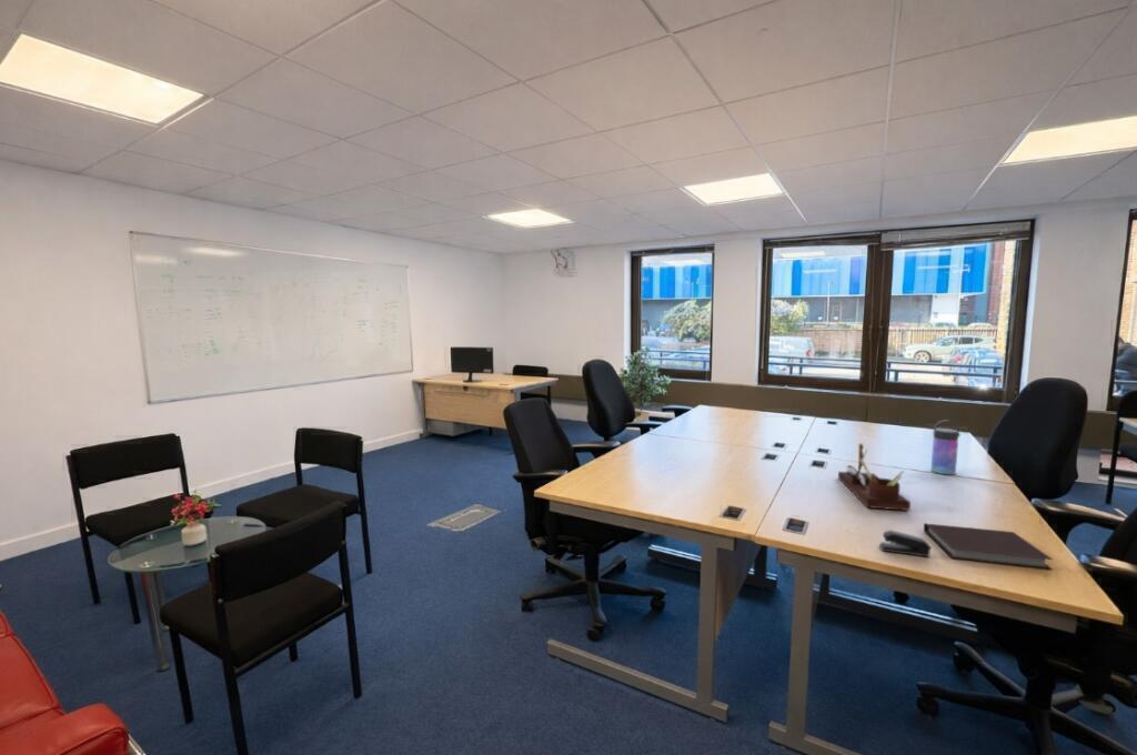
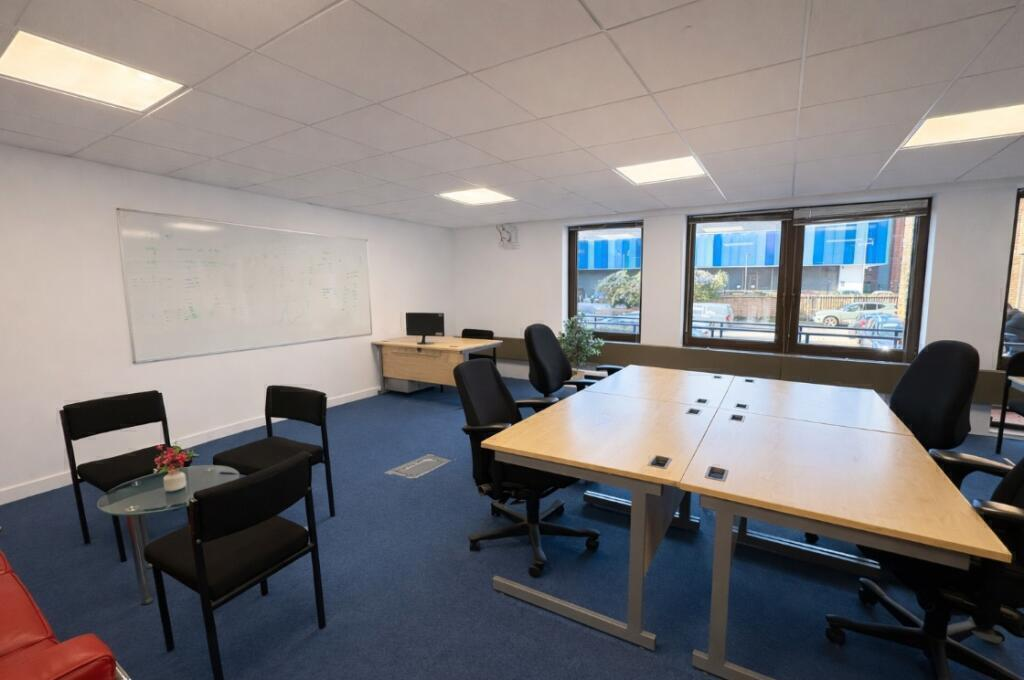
- desk organizer (872, 473)
- notebook (982, 543)
- stapler (905, 542)
- water bottle (945, 445)
